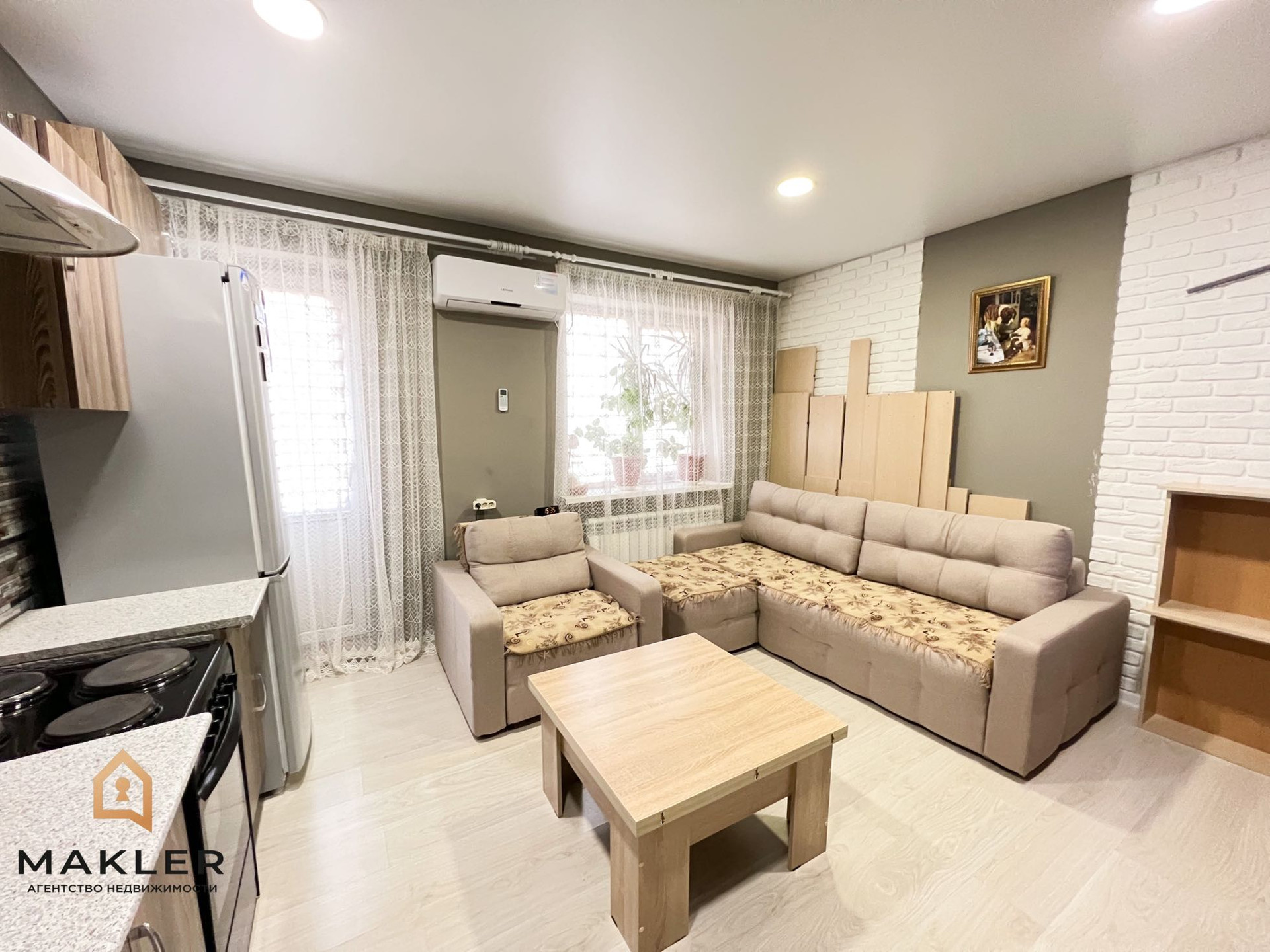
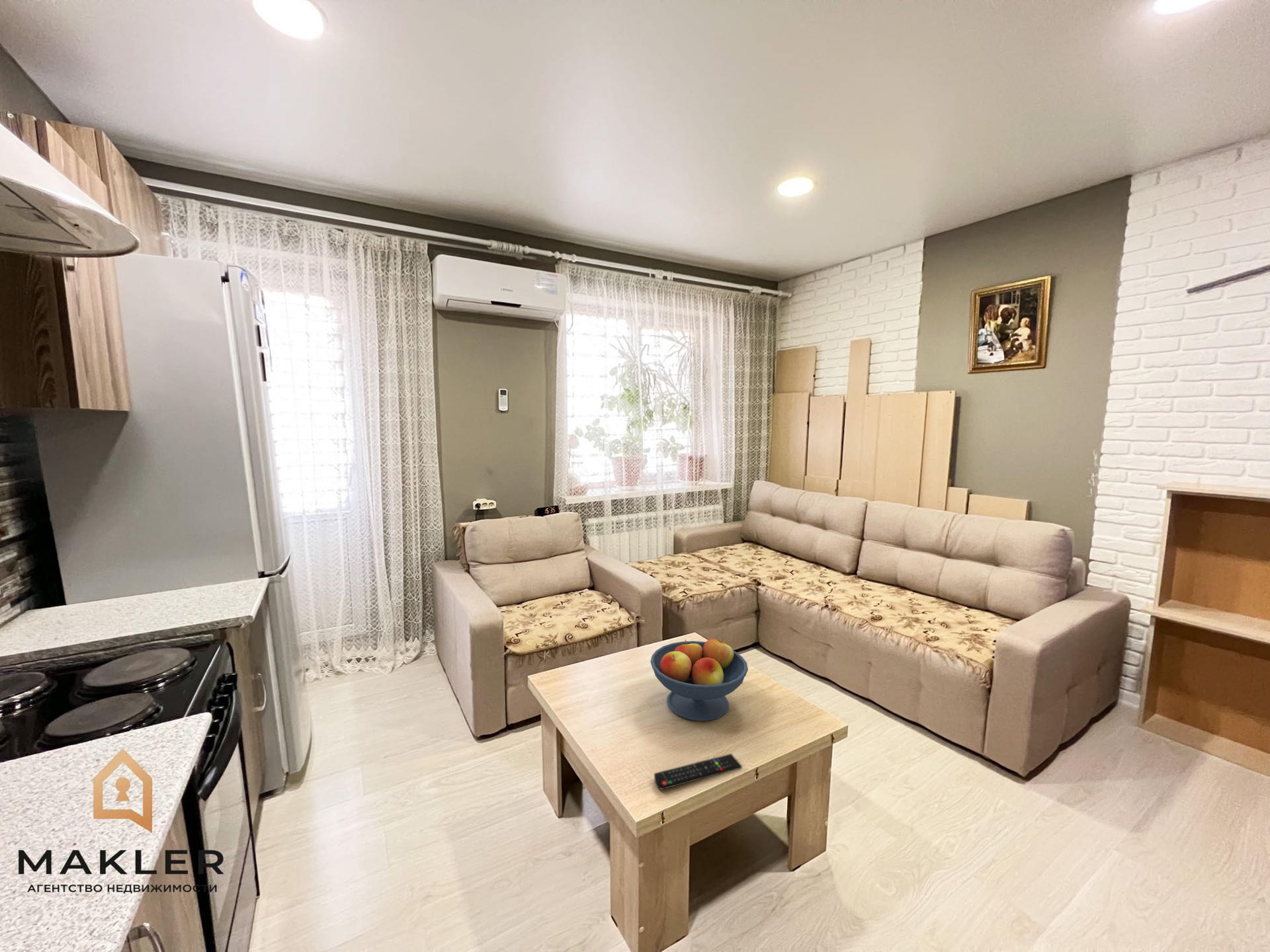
+ fruit bowl (698, 675)
+ remote control (697, 772)
